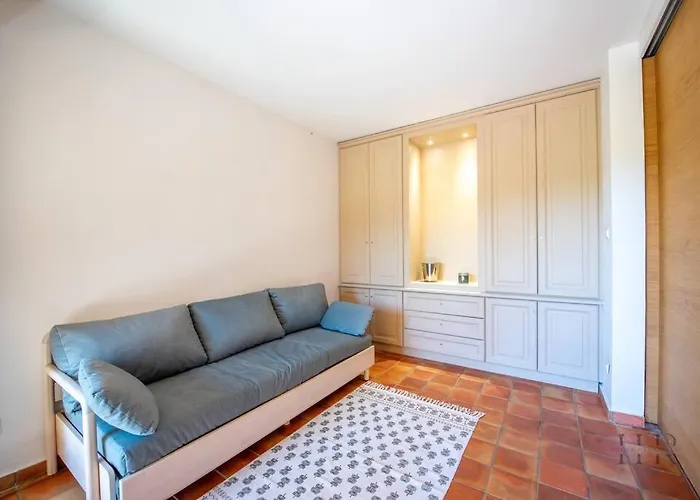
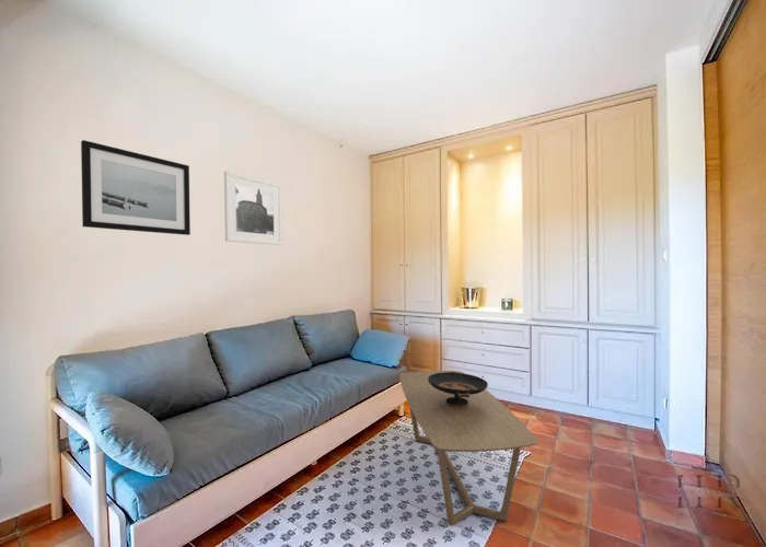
+ coffee table (452, 435)
+ decorative bowl (457, 389)
+ wall art (141, 193)
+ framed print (255, 210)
